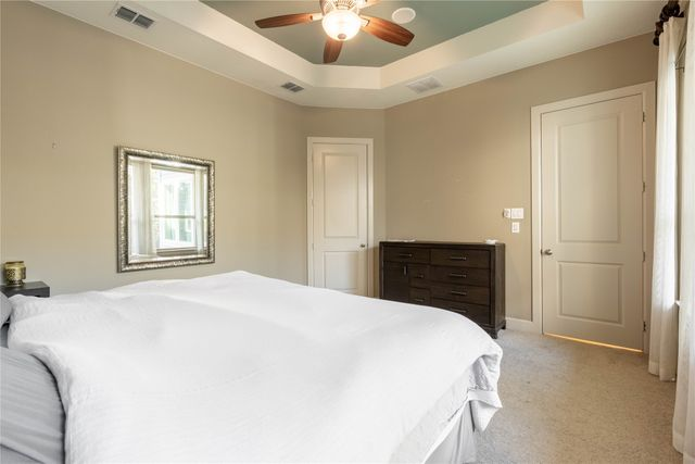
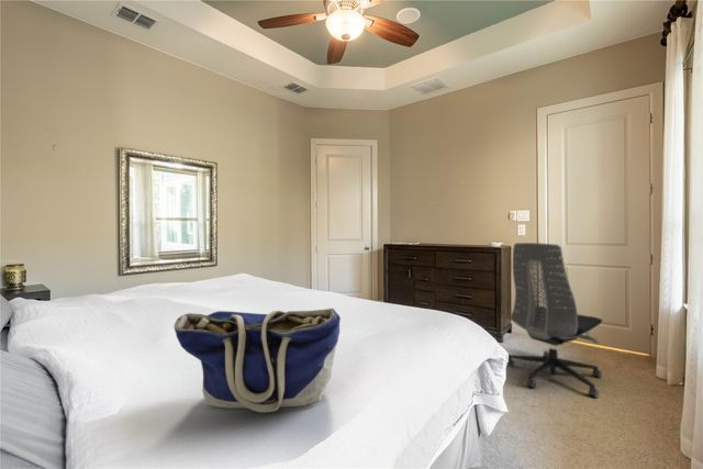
+ office chair (551, 310)
+ tote bag (265, 353)
